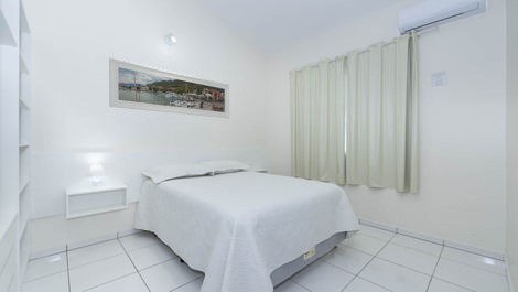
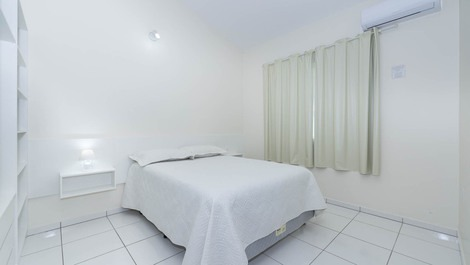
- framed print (180, 93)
